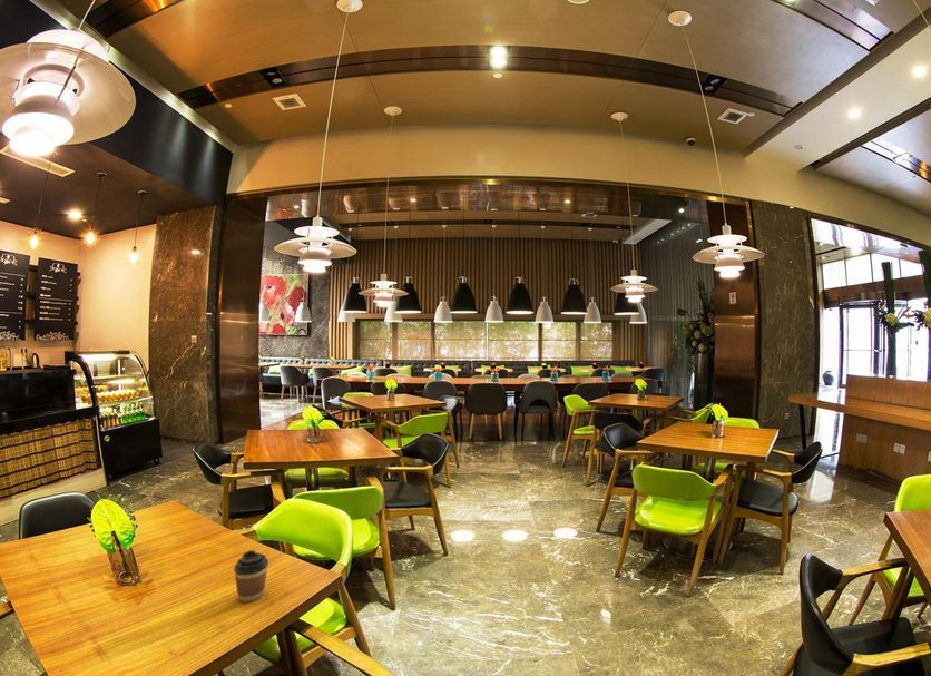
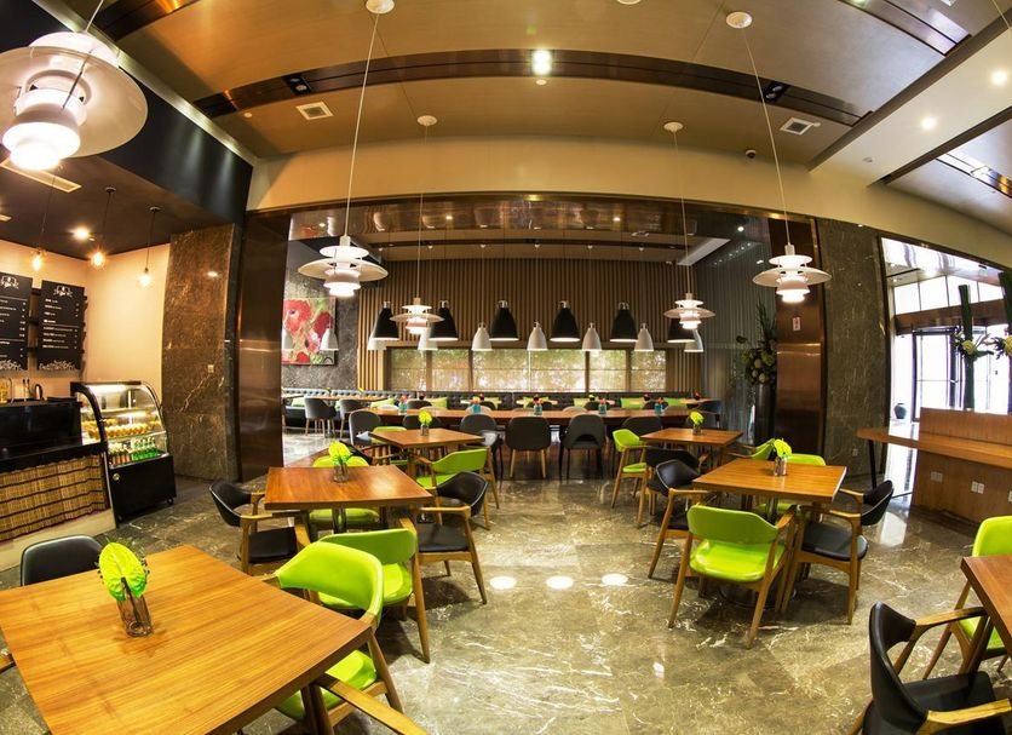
- coffee cup (251, 575)
